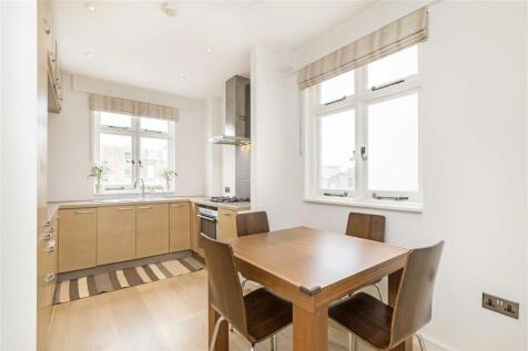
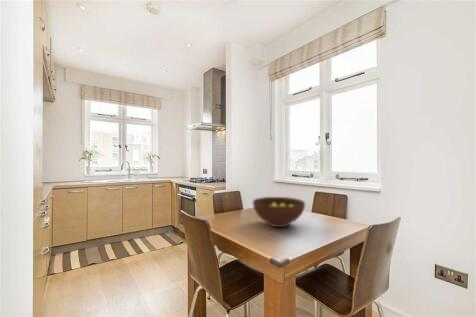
+ fruit bowl (278, 213)
